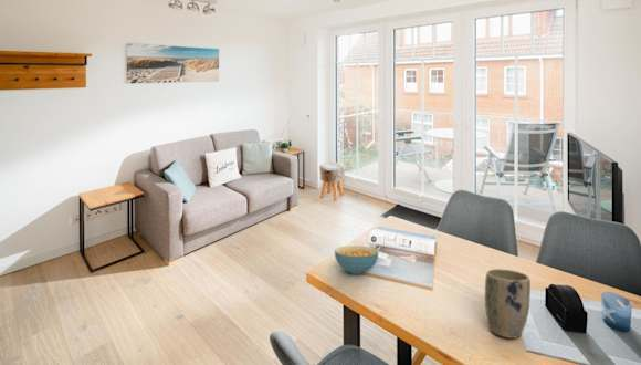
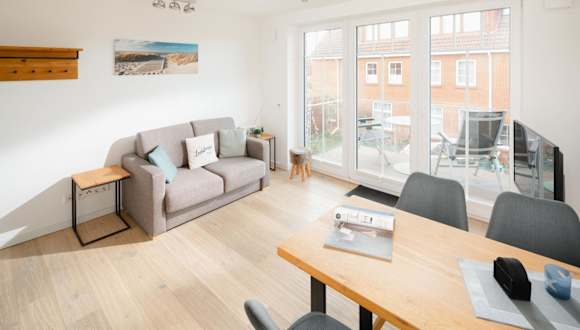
- plant pot (506, 303)
- cereal bowl (356, 261)
